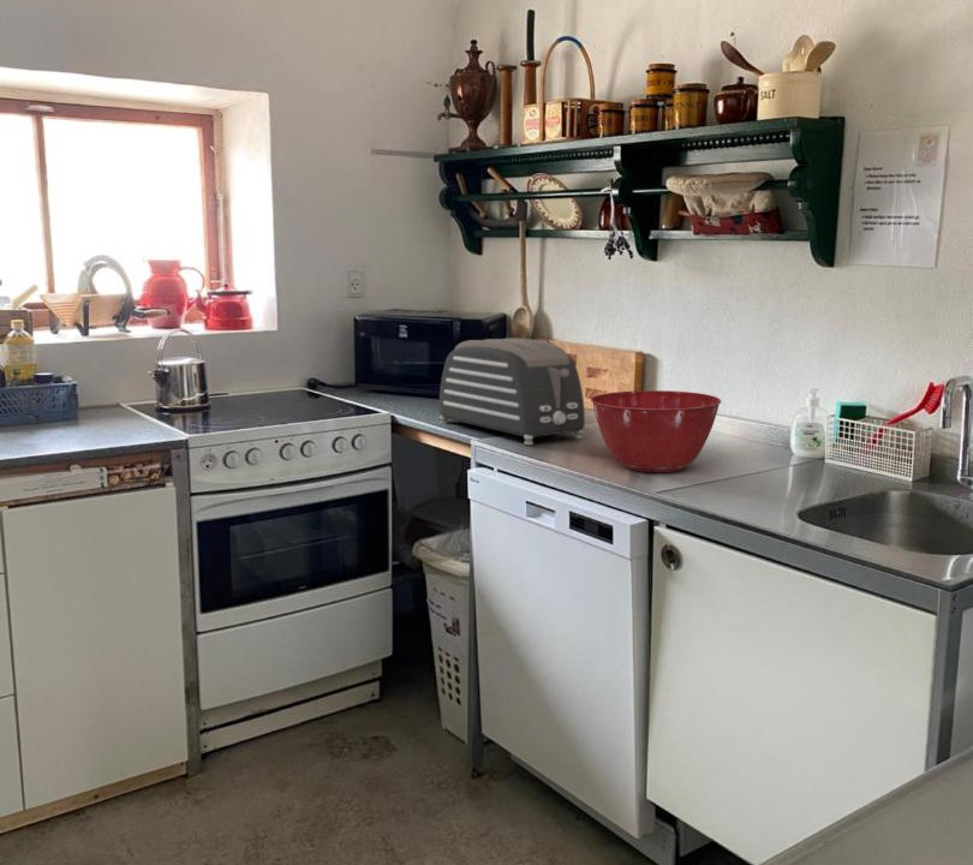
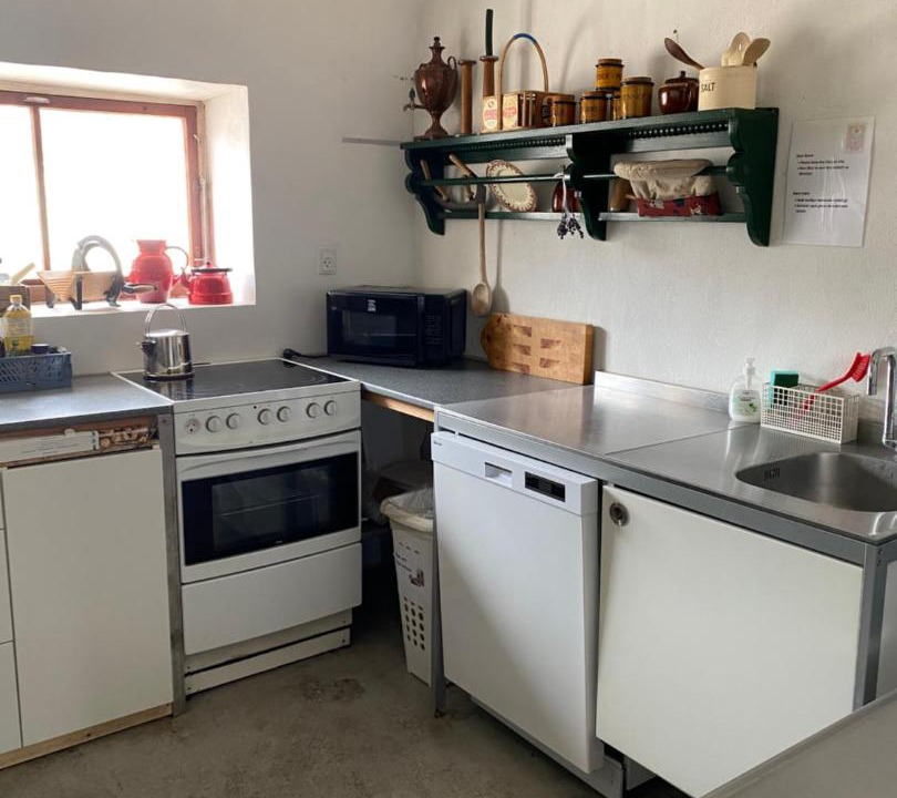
- toaster (512, 386)
- mixing bowl (653, 431)
